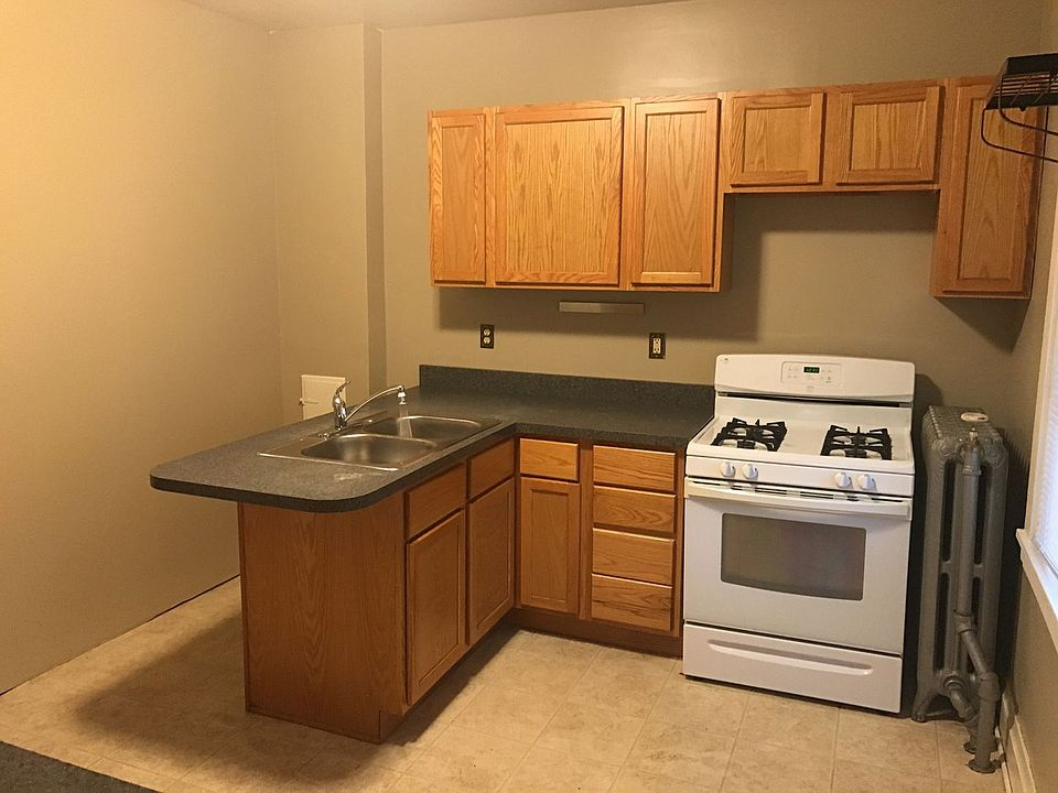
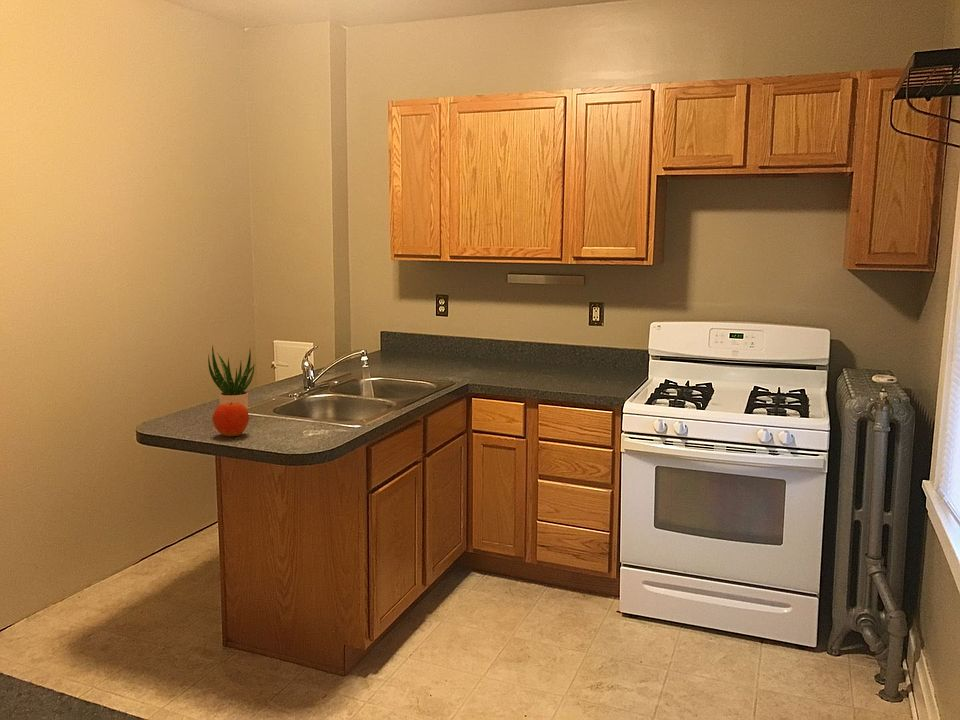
+ fruit (230, 418)
+ potted plant (231, 380)
